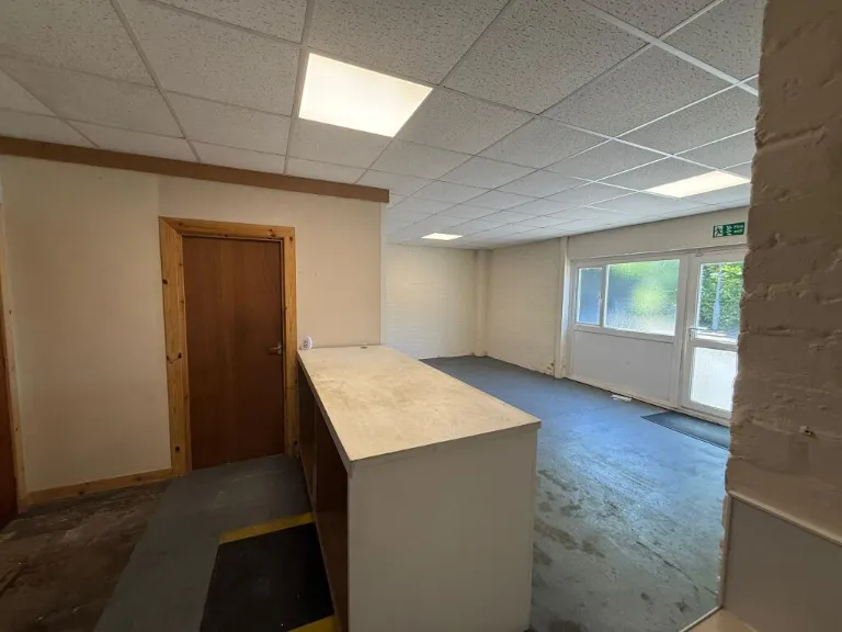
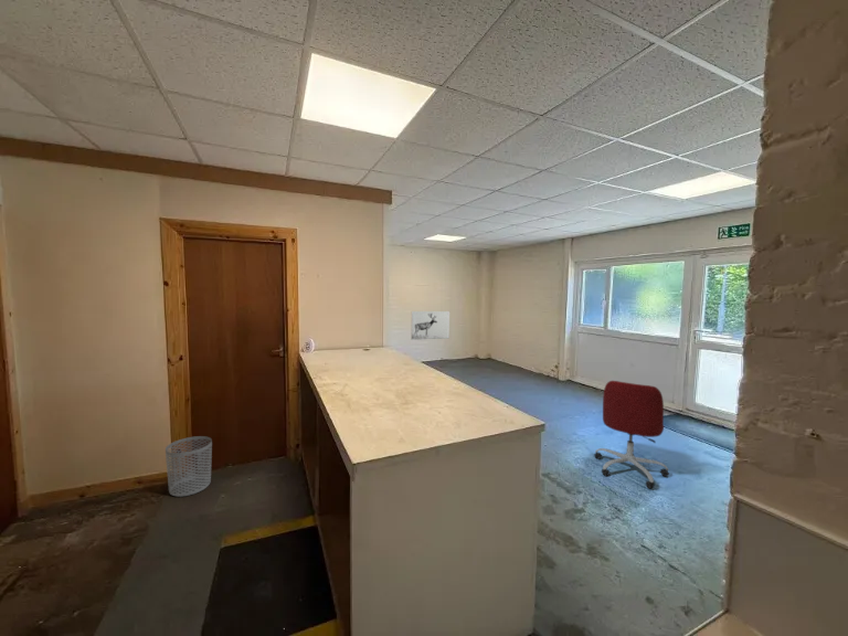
+ waste bin (189, 465)
+ wall art (431, 325)
+ office chair (632, 424)
